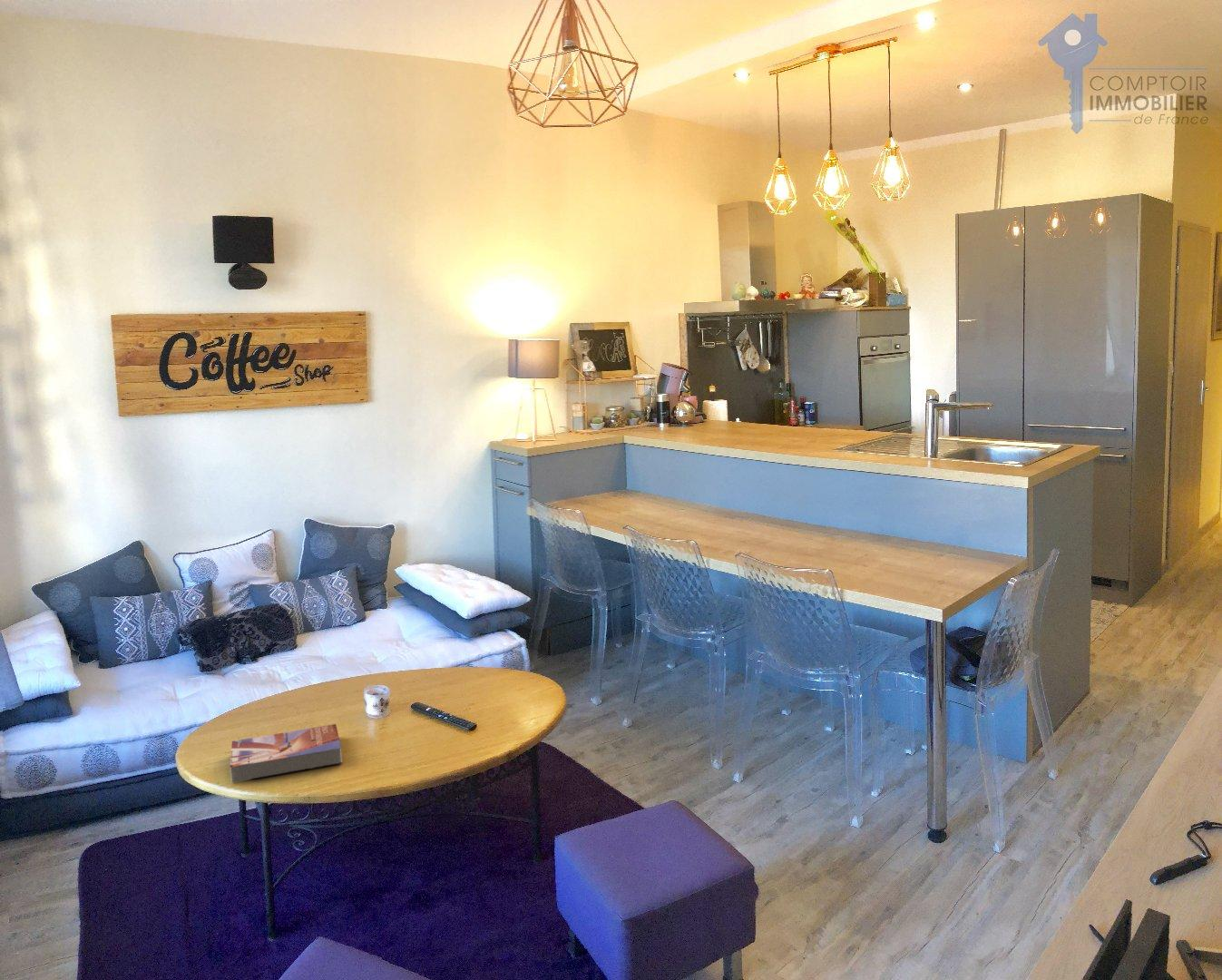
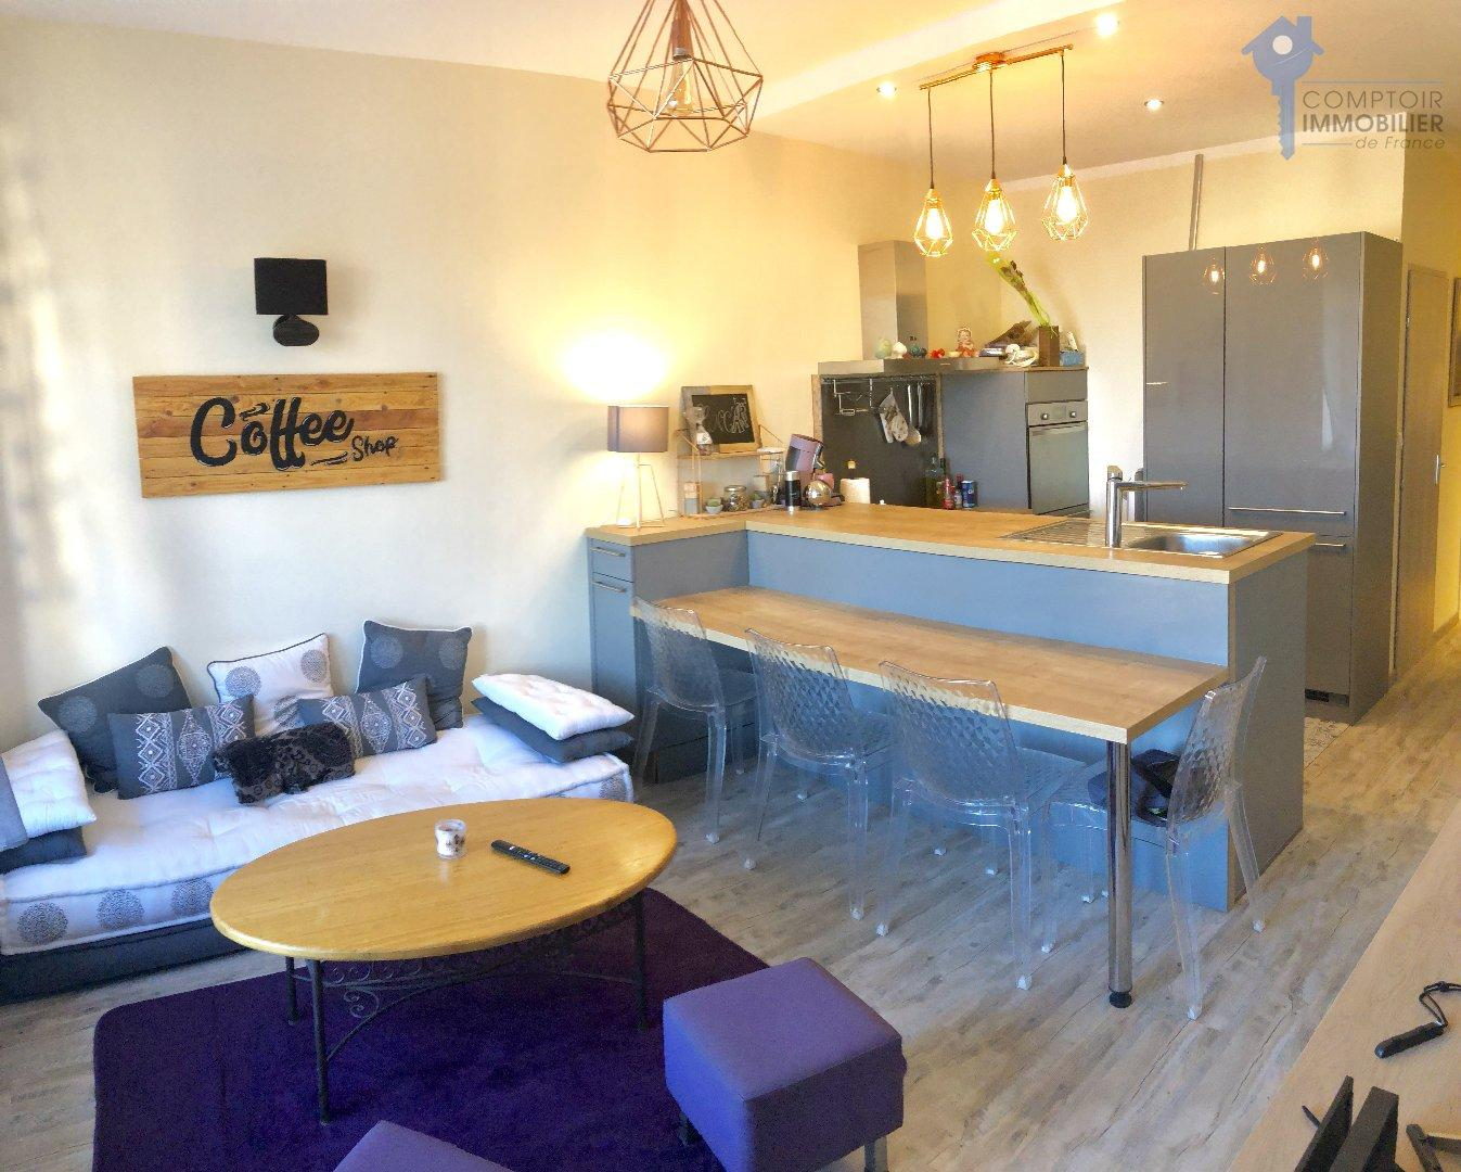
- textbook (286, 751)
